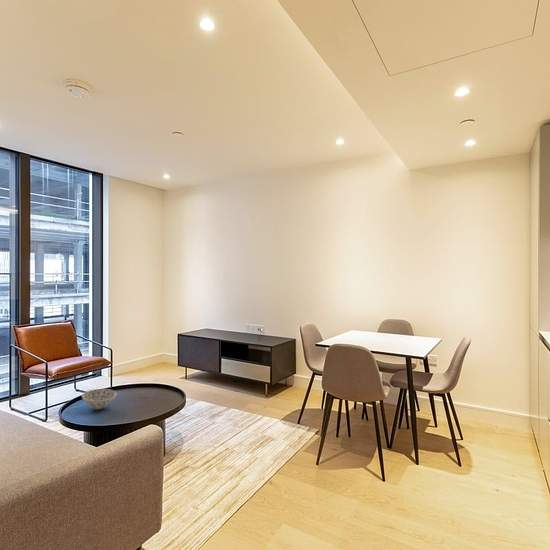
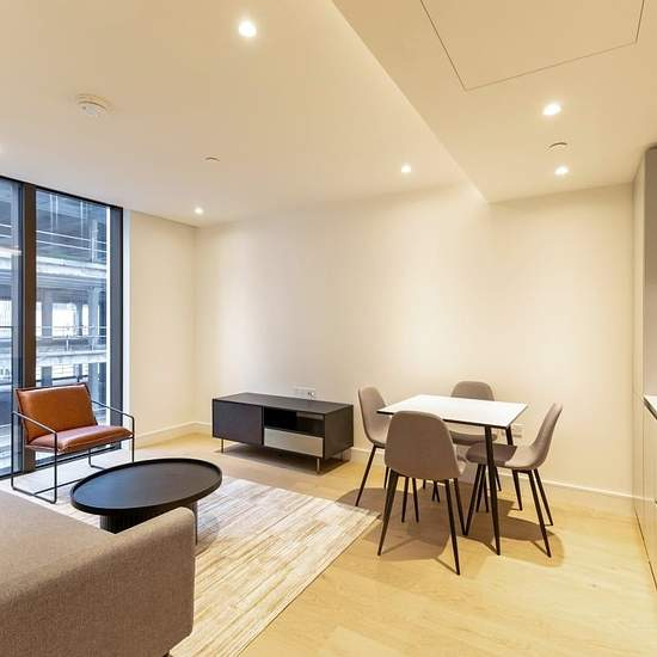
- bowl (99, 400)
